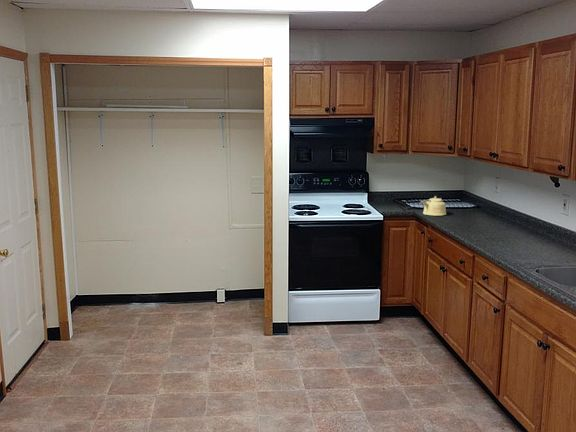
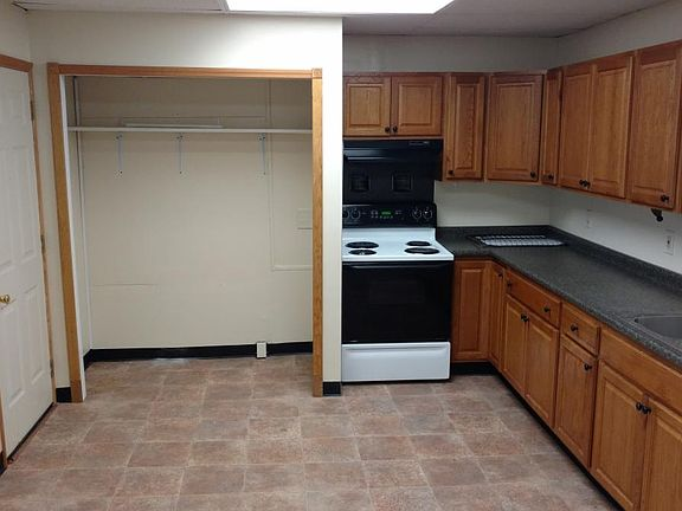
- kettle (432, 205)
